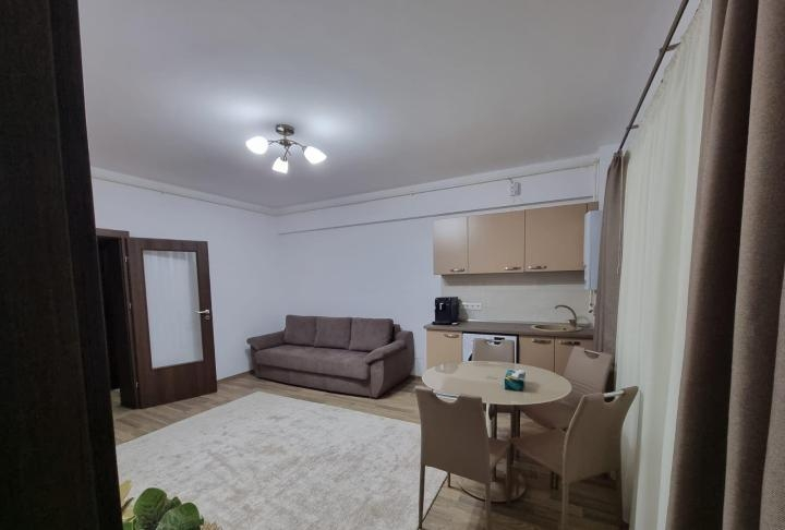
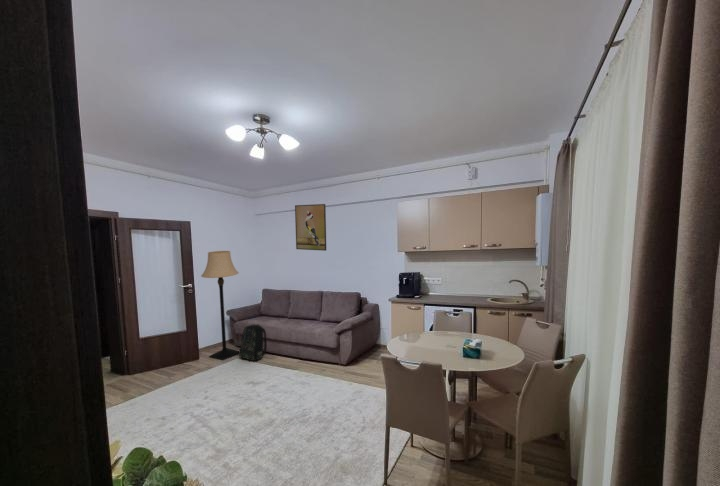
+ lamp (222, 304)
+ backpack (253, 341)
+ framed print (310, 227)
